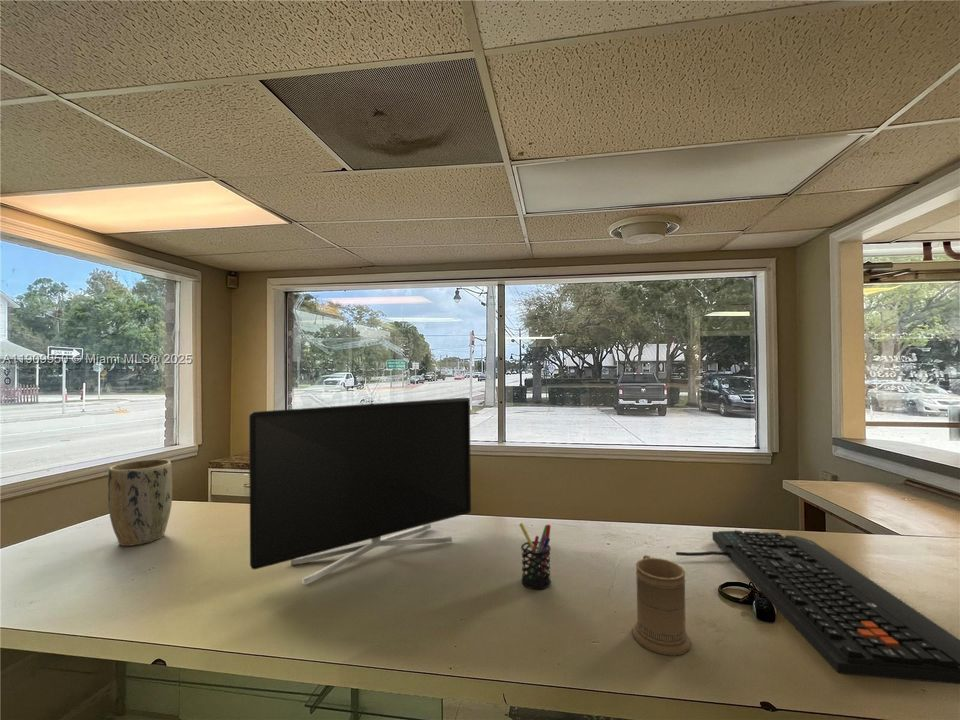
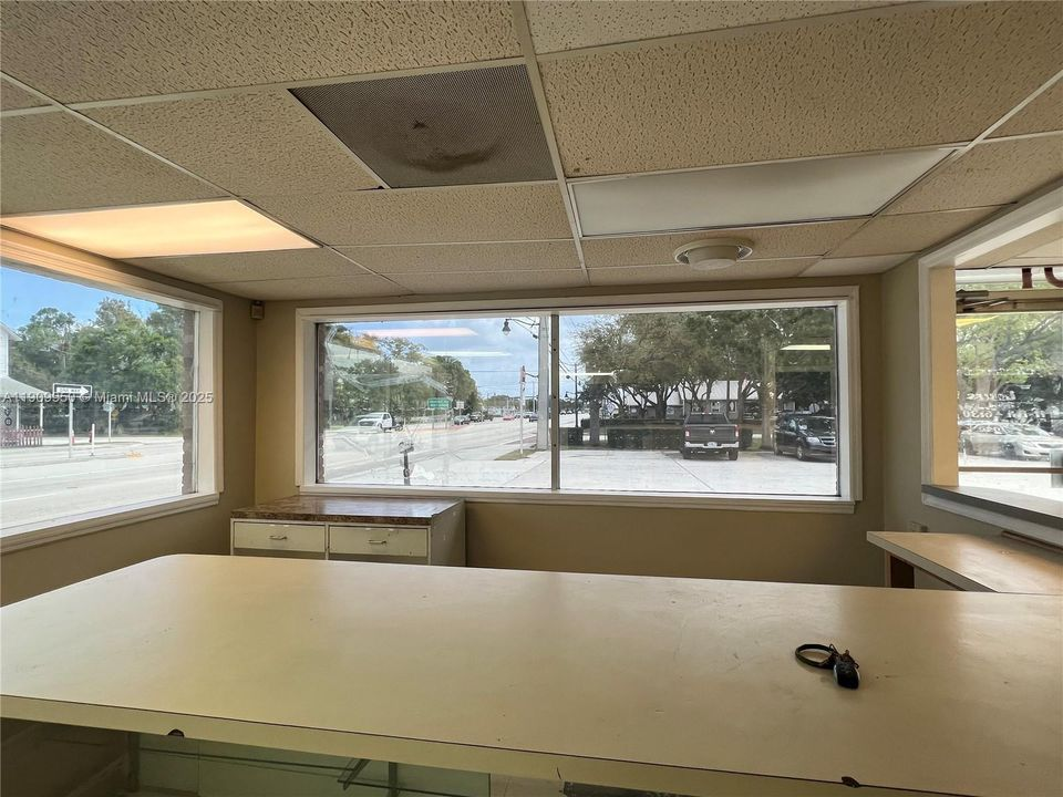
- monitor (374, 477)
- plant pot (141, 501)
- mug (657, 597)
- pen holder (539, 551)
- keyboard (788, 582)
